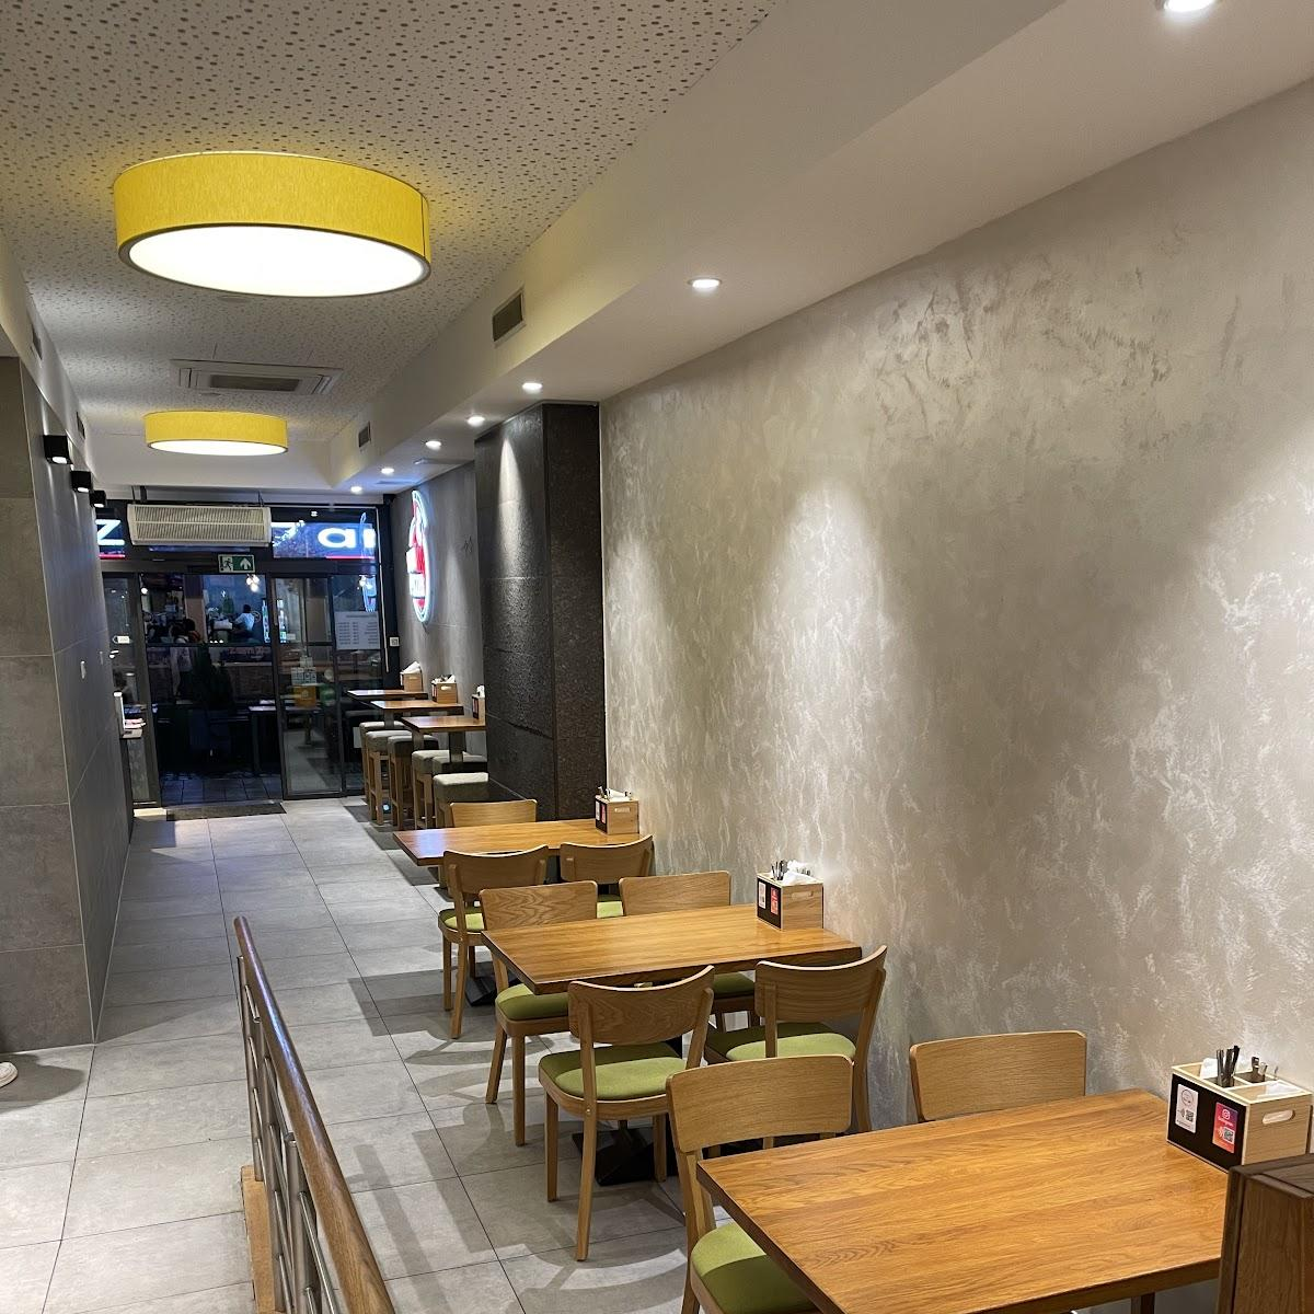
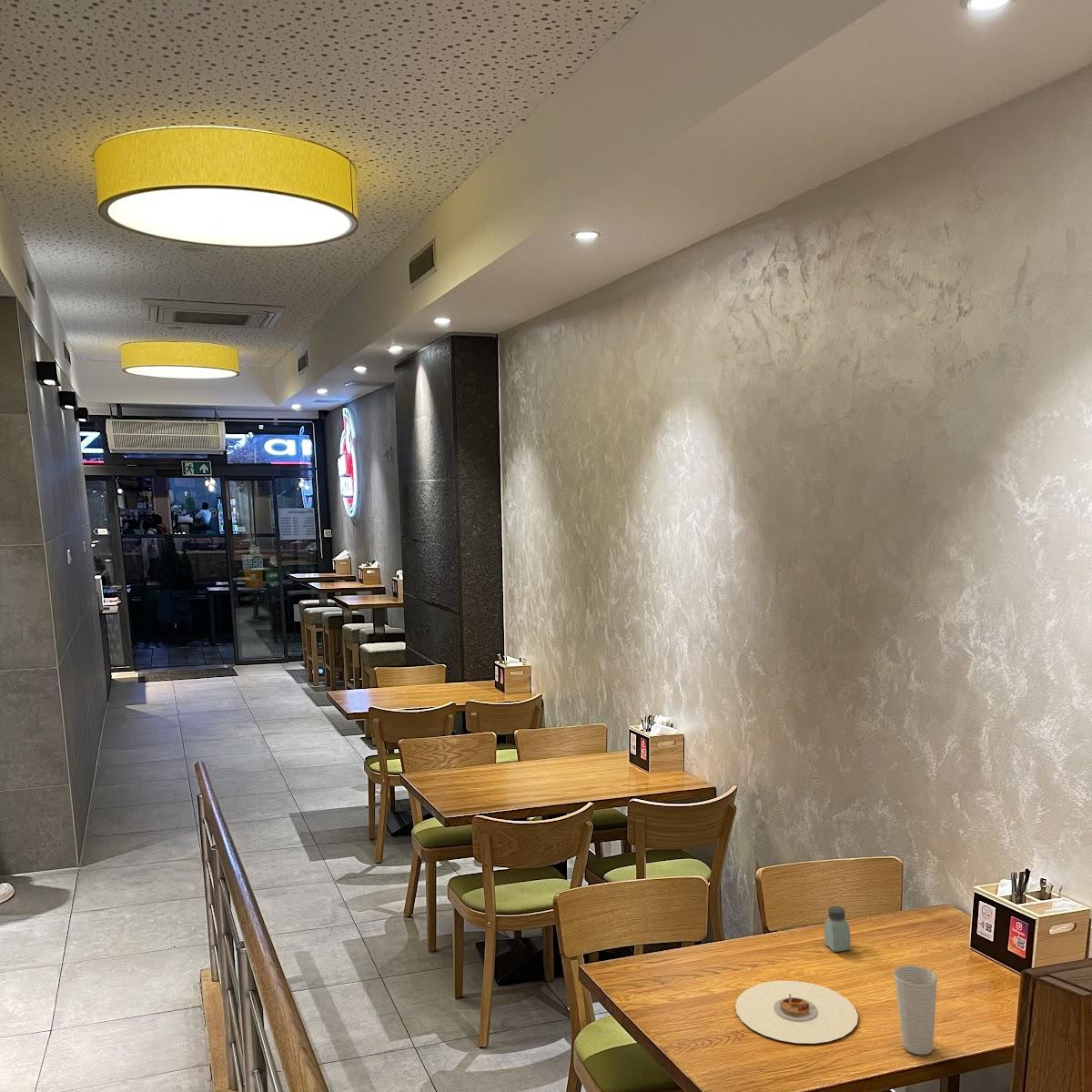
+ cup (916, 1011)
+ plate (795, 1005)
+ saltshaker (836, 927)
